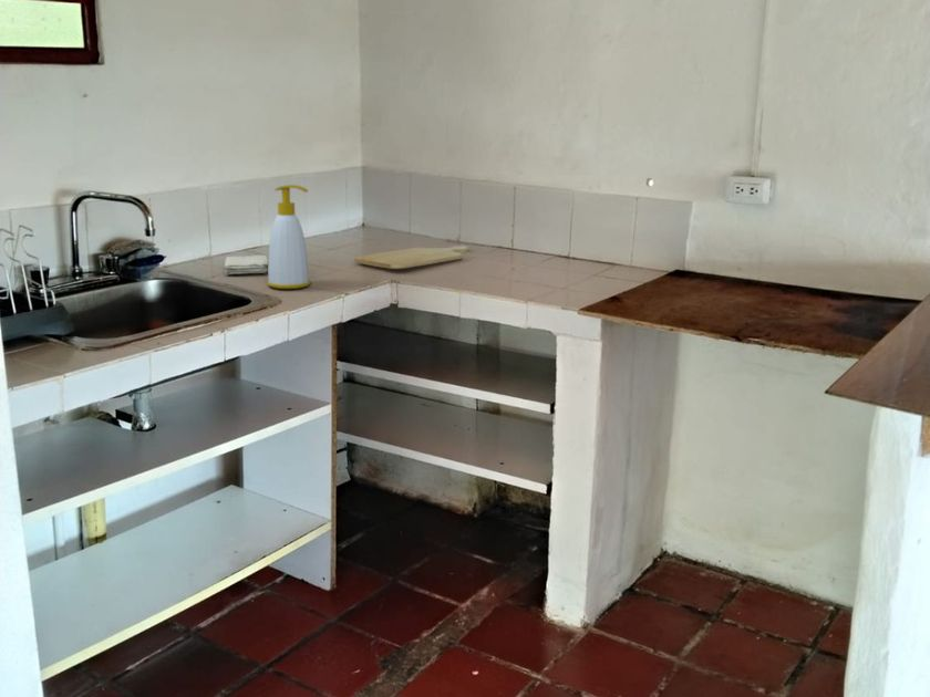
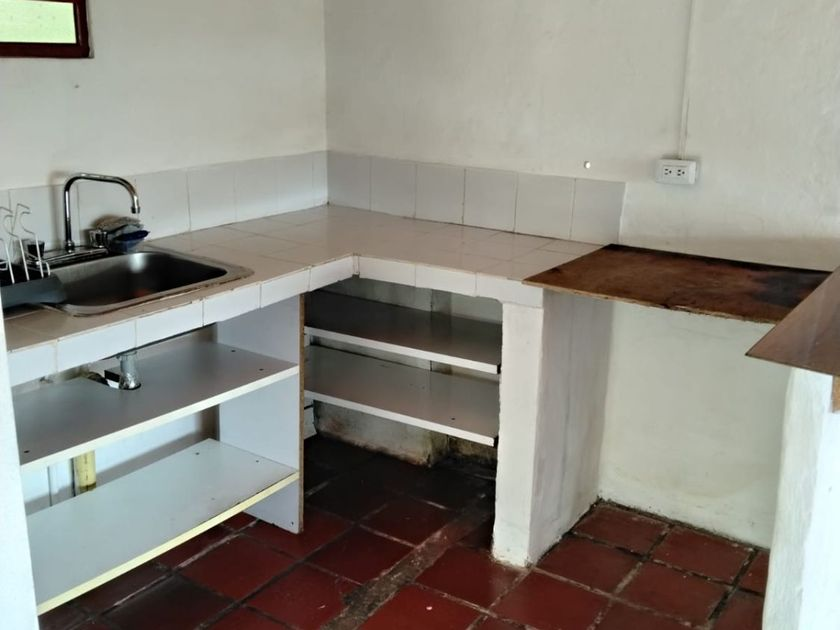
- chopping board (422, 256)
- soap bottle (287, 236)
- washcloth (246, 263)
